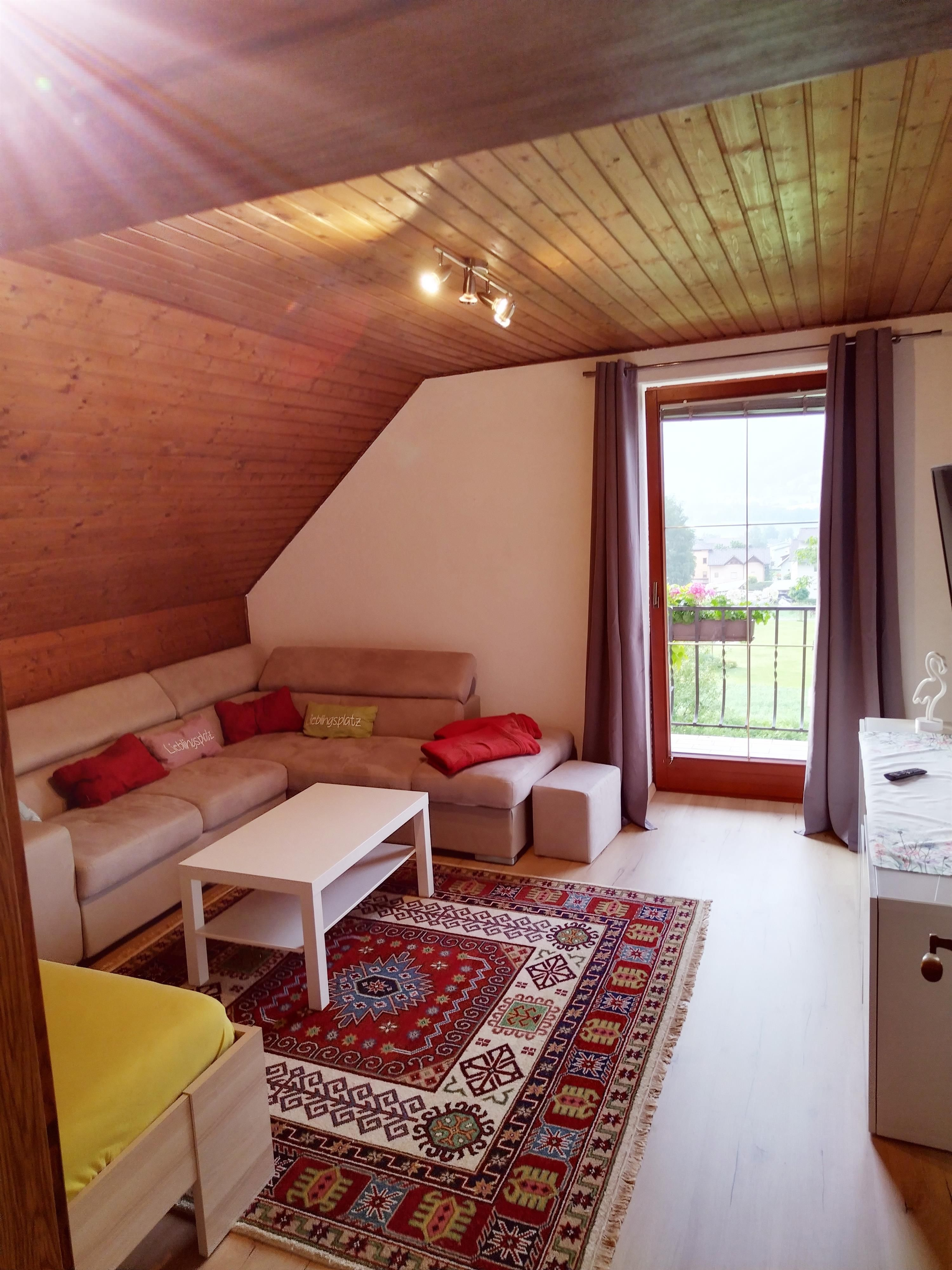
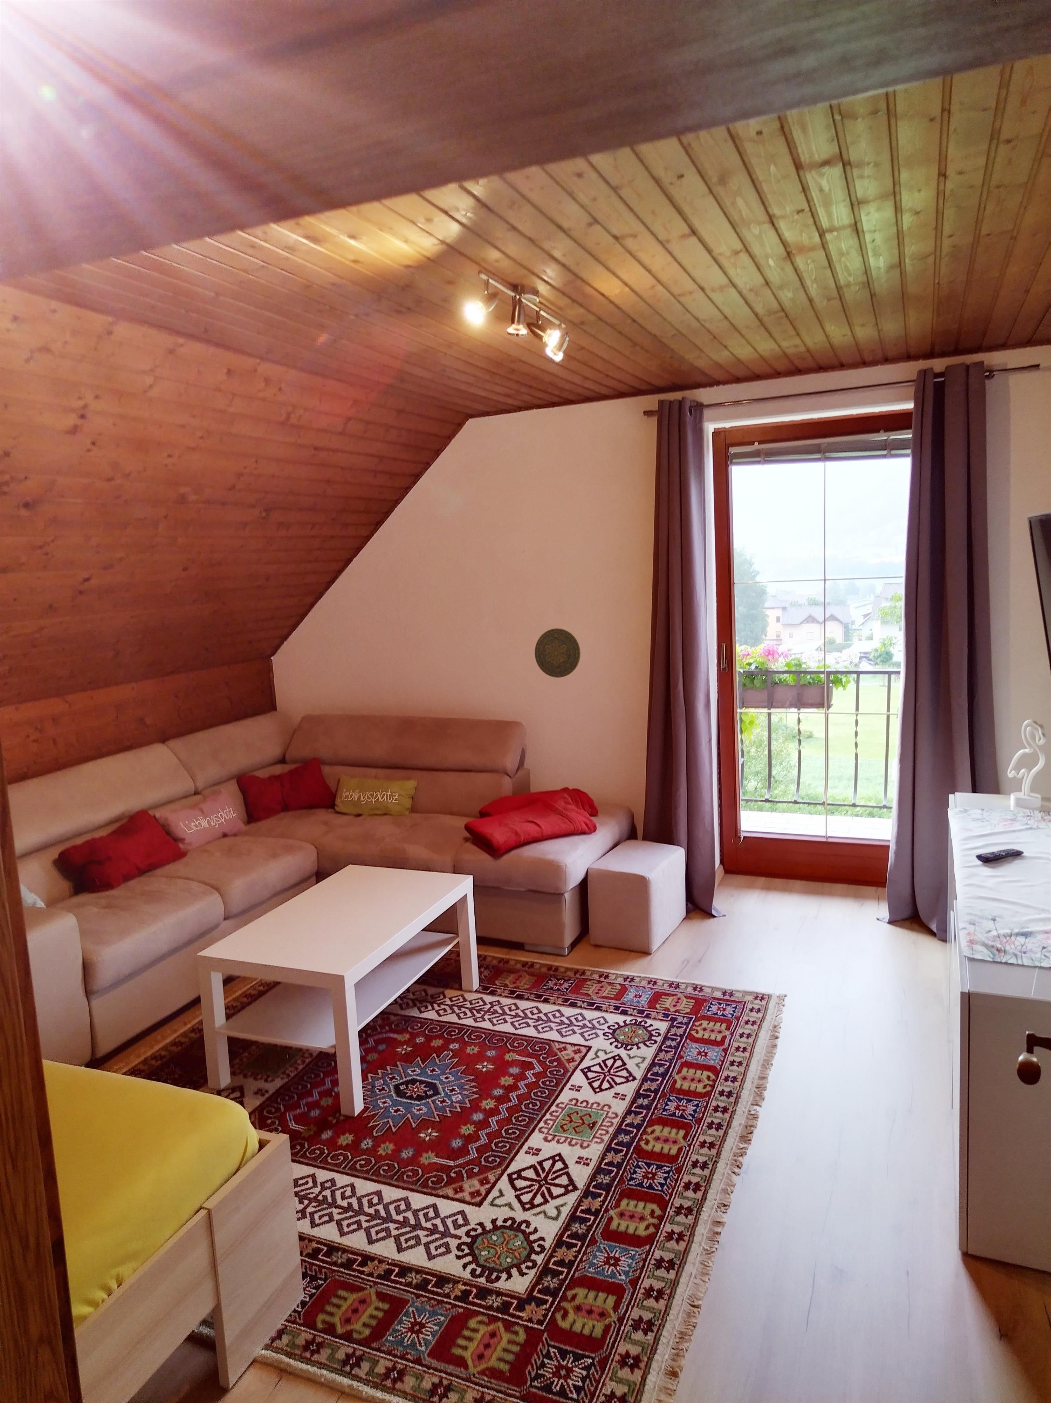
+ decorative plate (556, 653)
